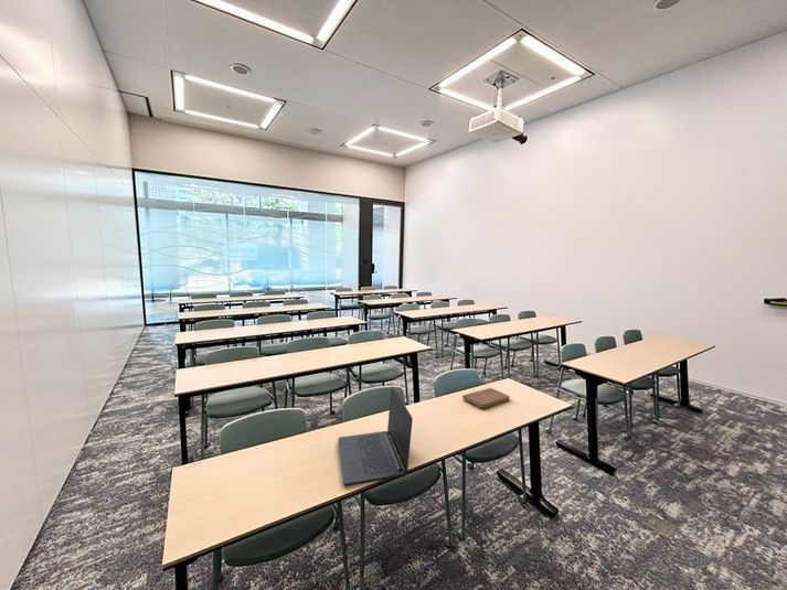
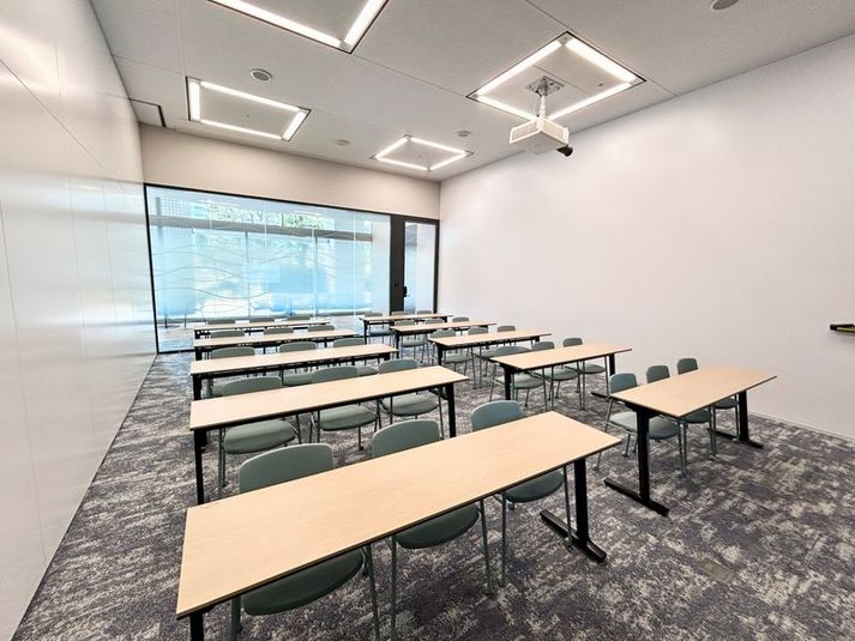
- notebook (486, 397)
- laptop (372, 432)
